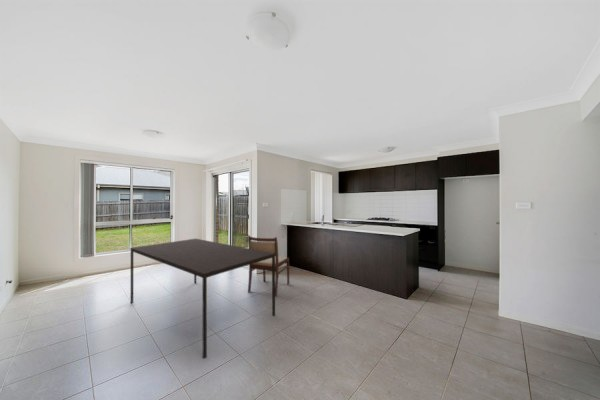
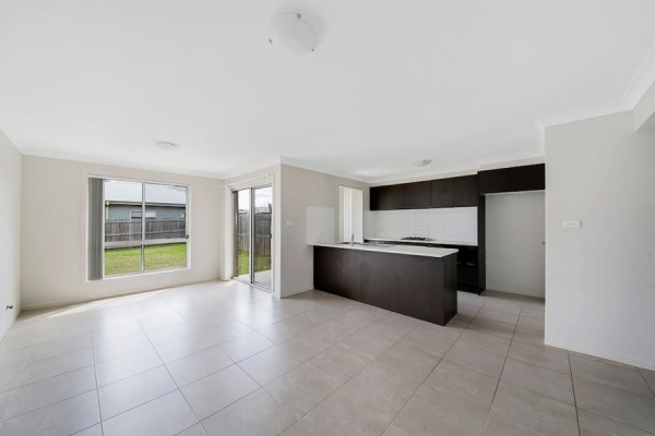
- dining table (195, 279)
- dining chair (269, 261)
